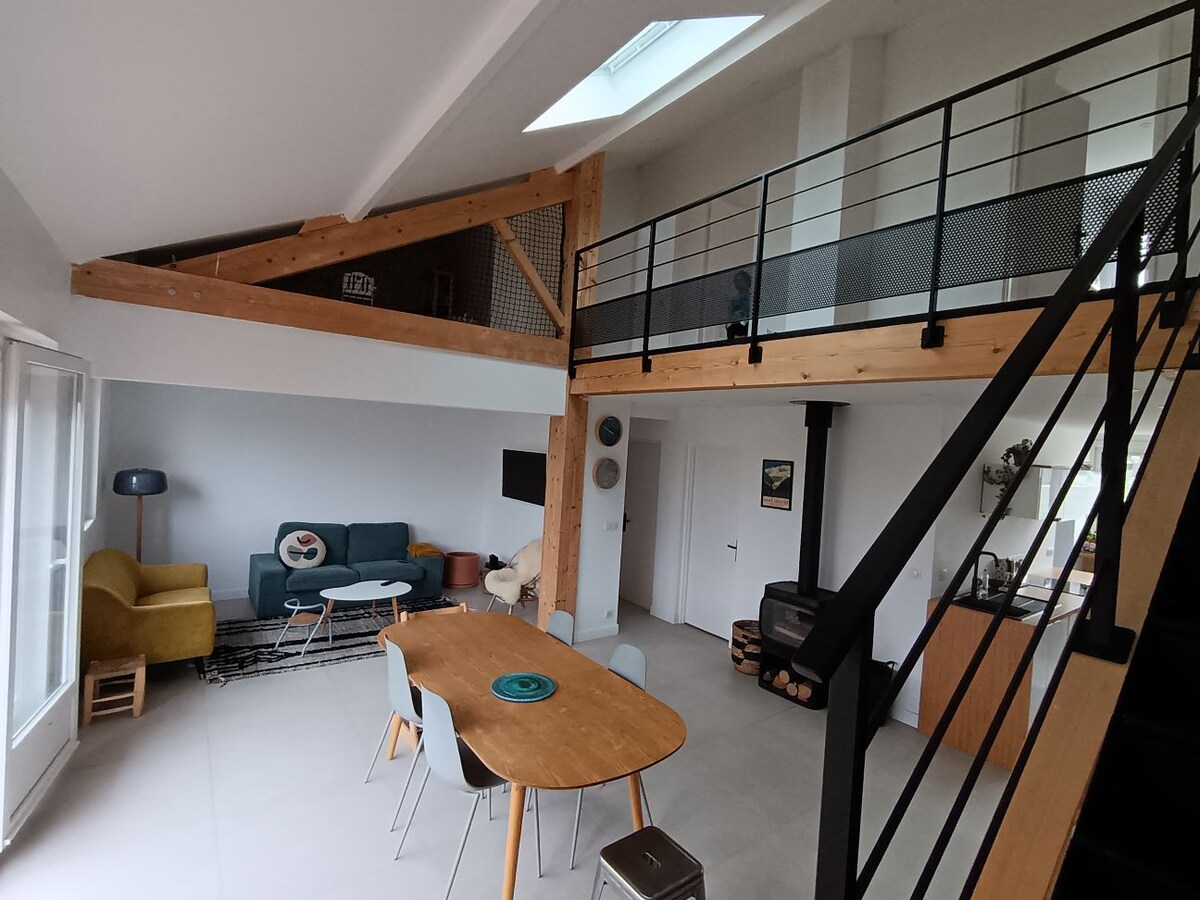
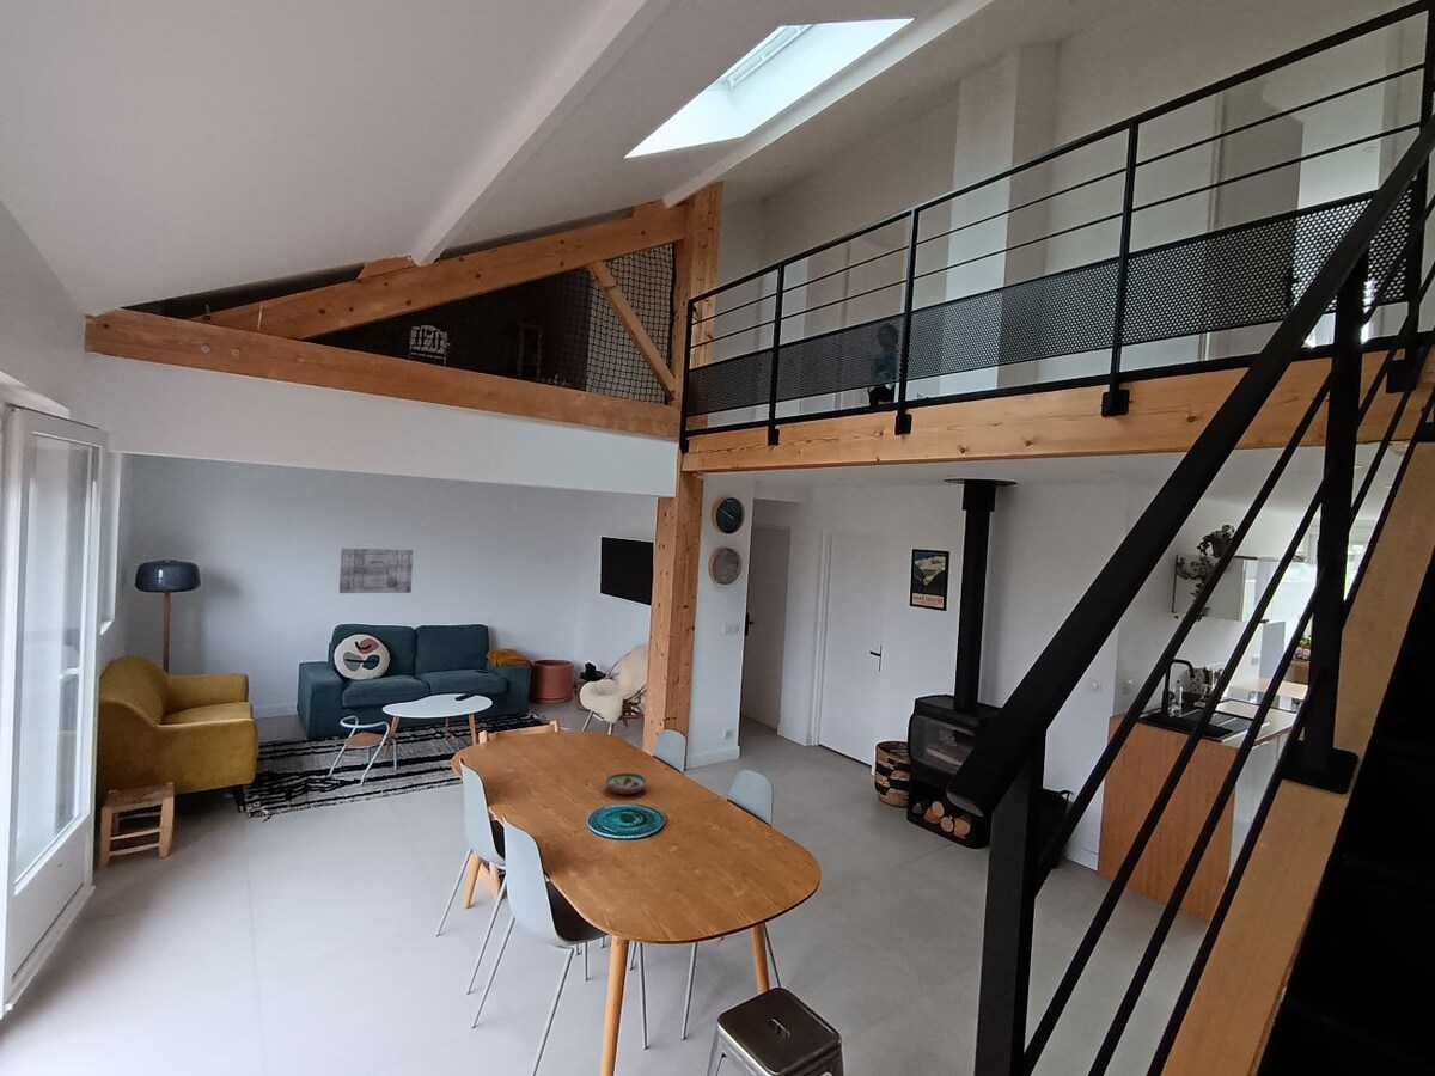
+ wall art (377, 570)
+ decorative bowl (625, 784)
